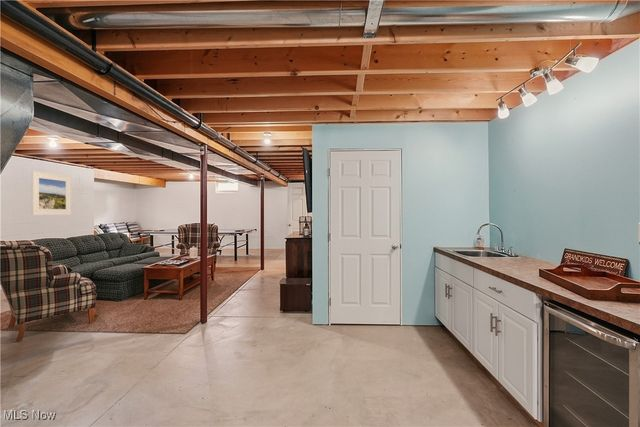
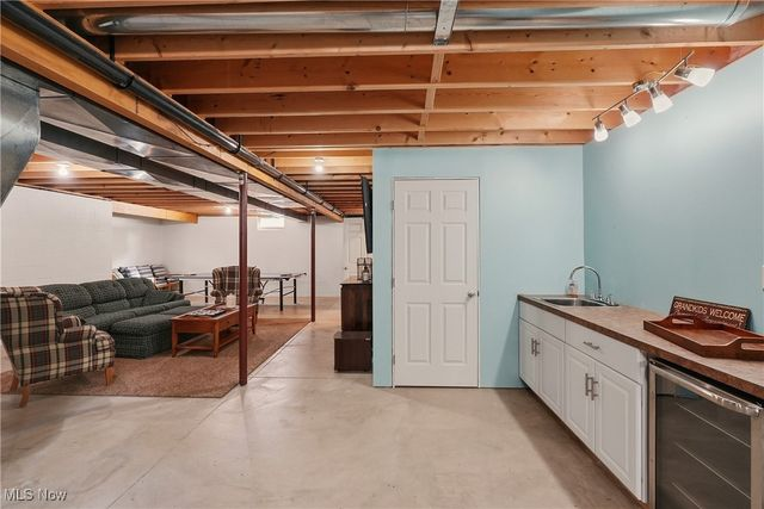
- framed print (52, 194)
